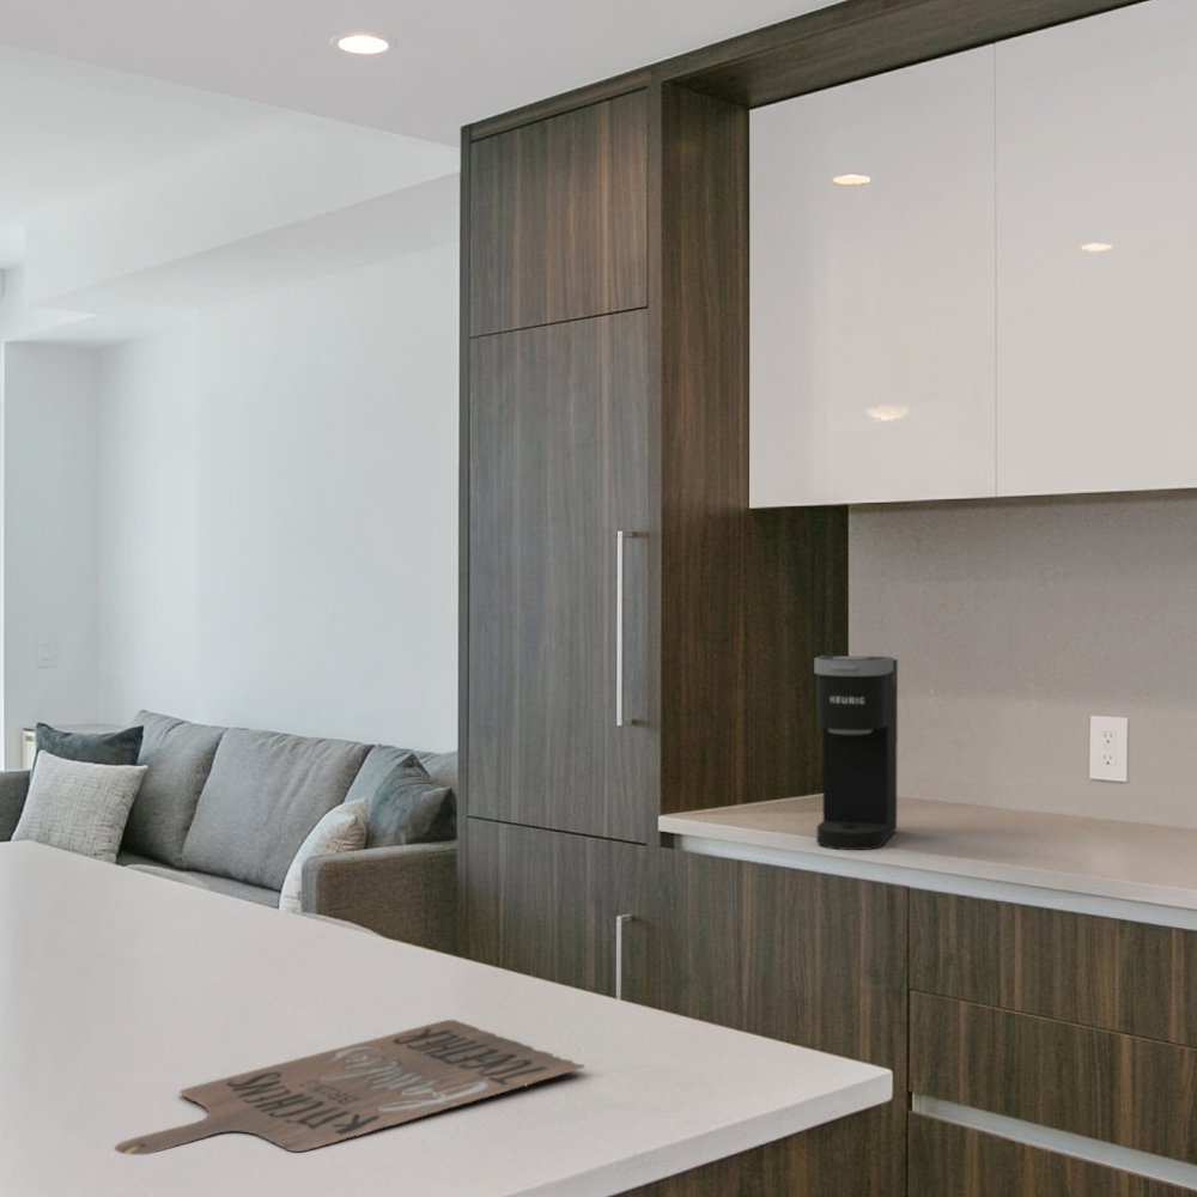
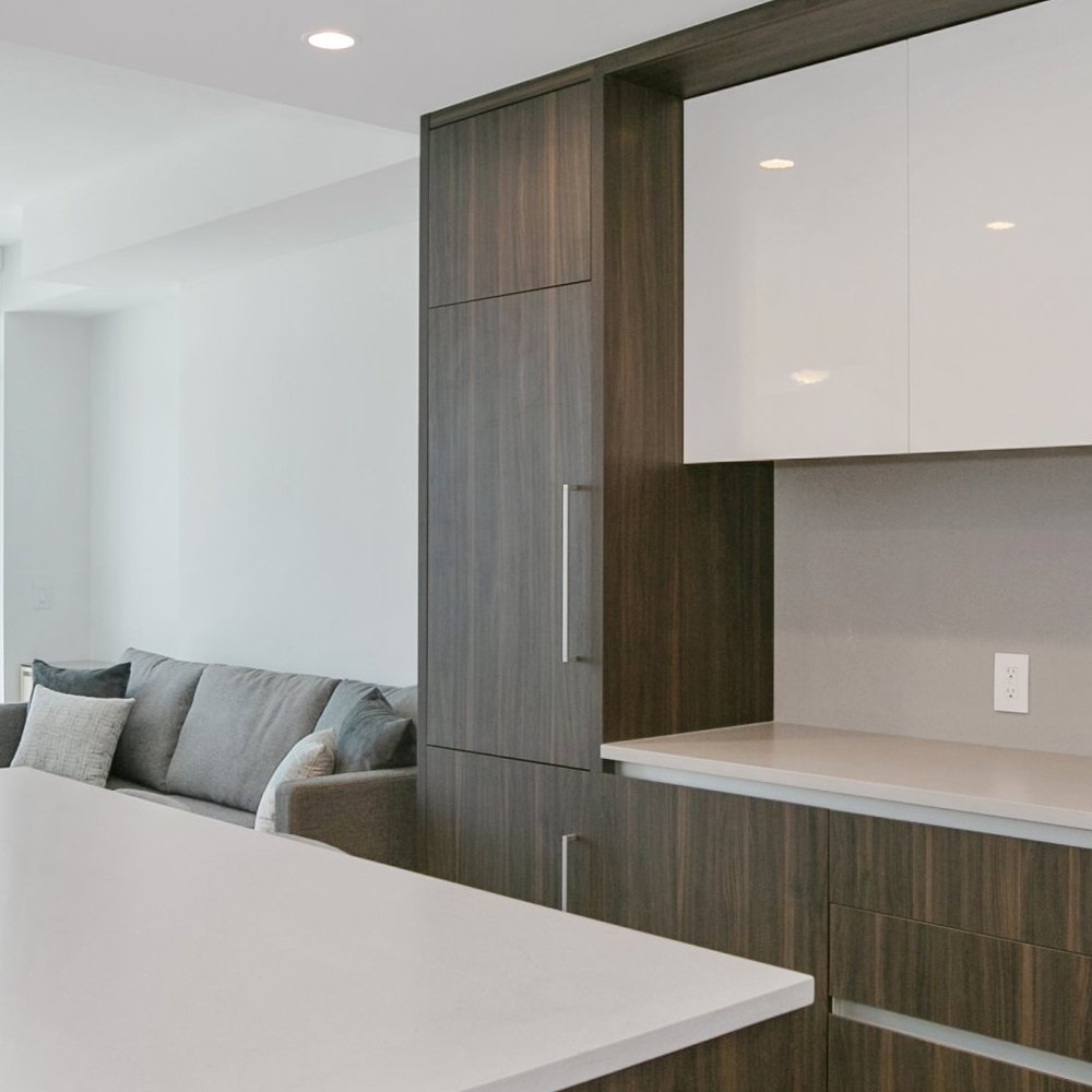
- home sign (314, 1096)
- coffee maker (857, 746)
